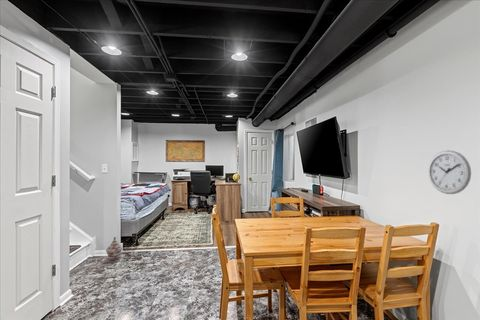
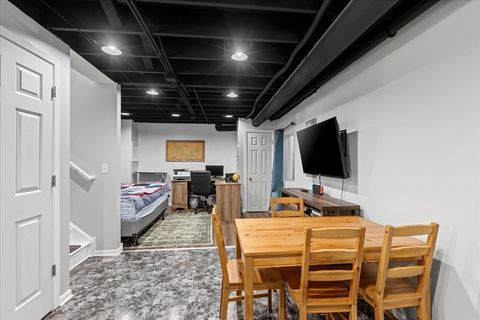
- woven basket (114, 248)
- wall clock (446, 172)
